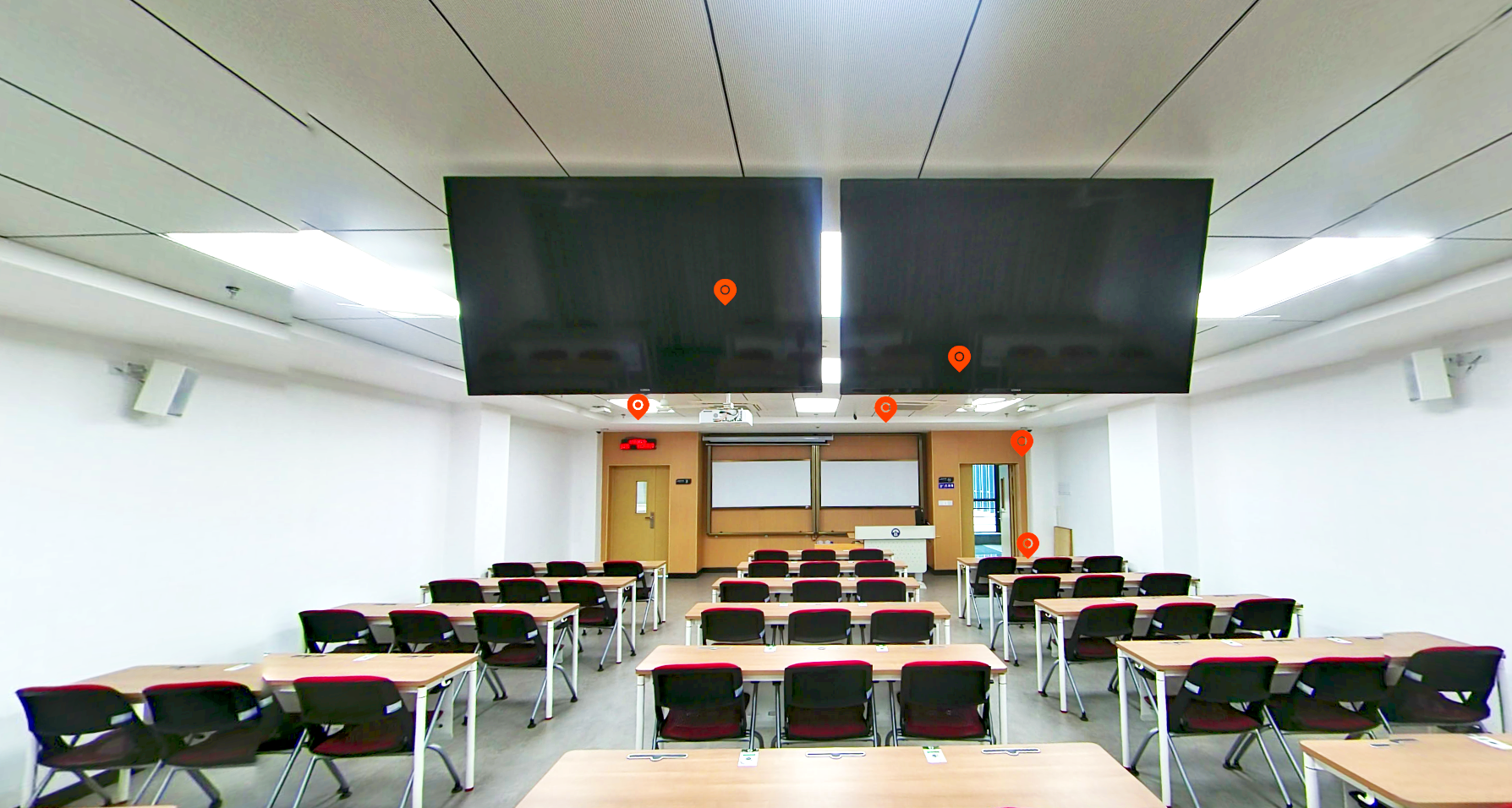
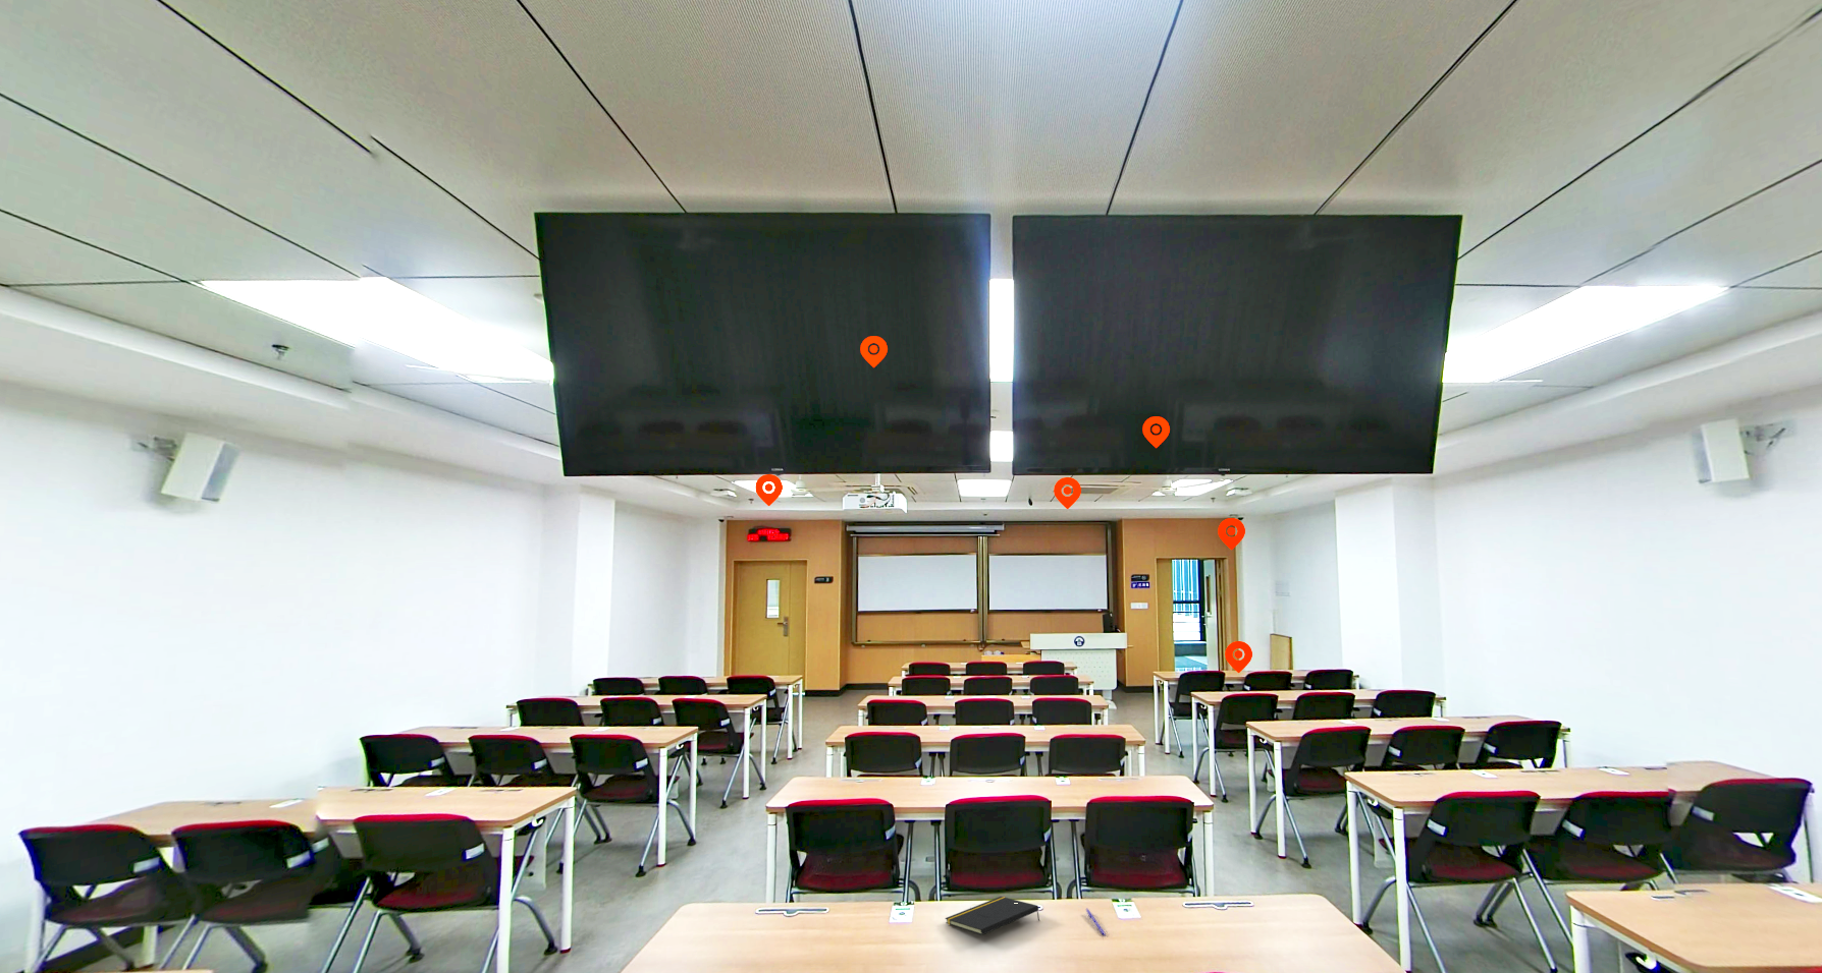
+ pen (1095, 922)
+ notepad (992, 914)
